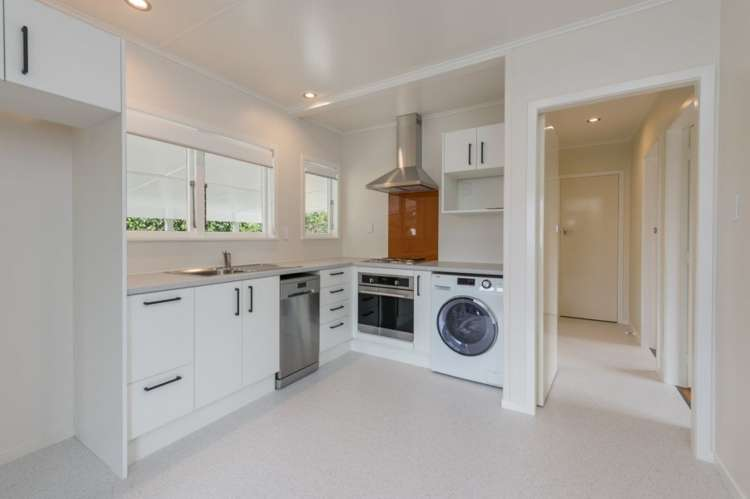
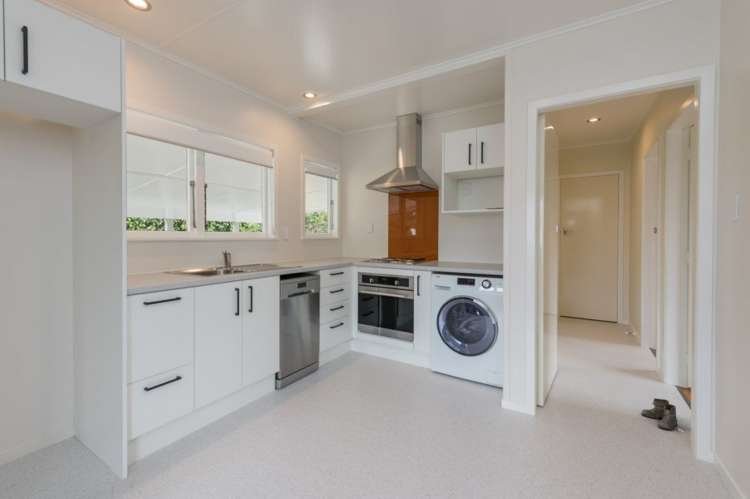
+ boots (660, 411)
